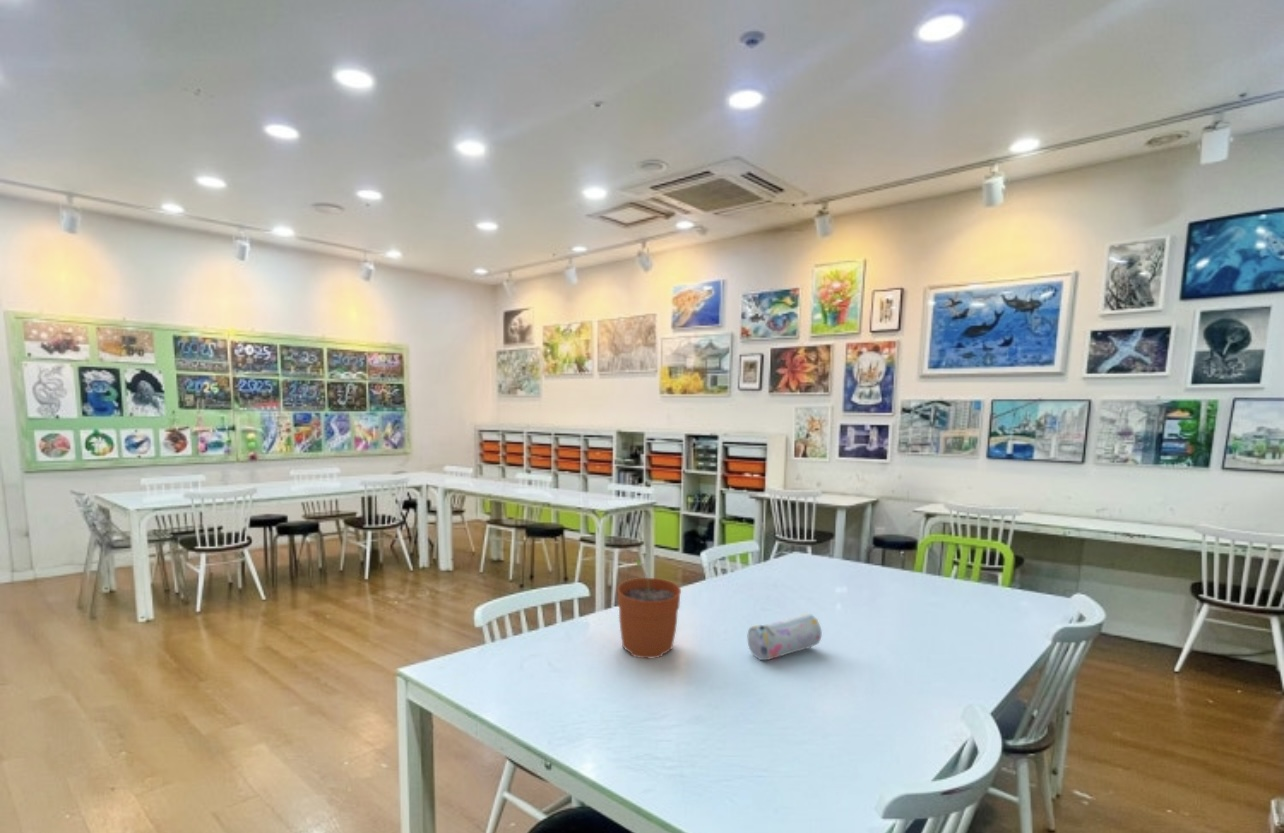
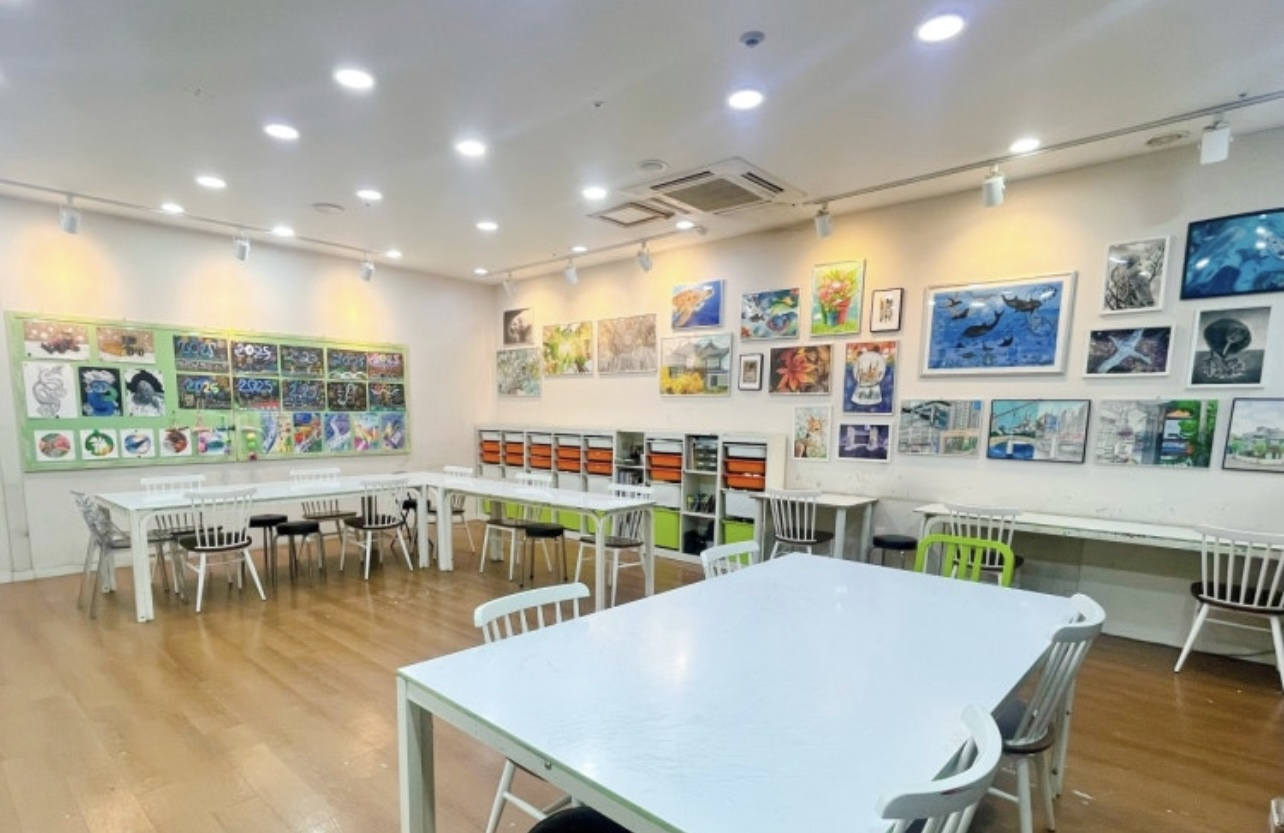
- plant pot (648, 603)
- pencil case (784, 635)
